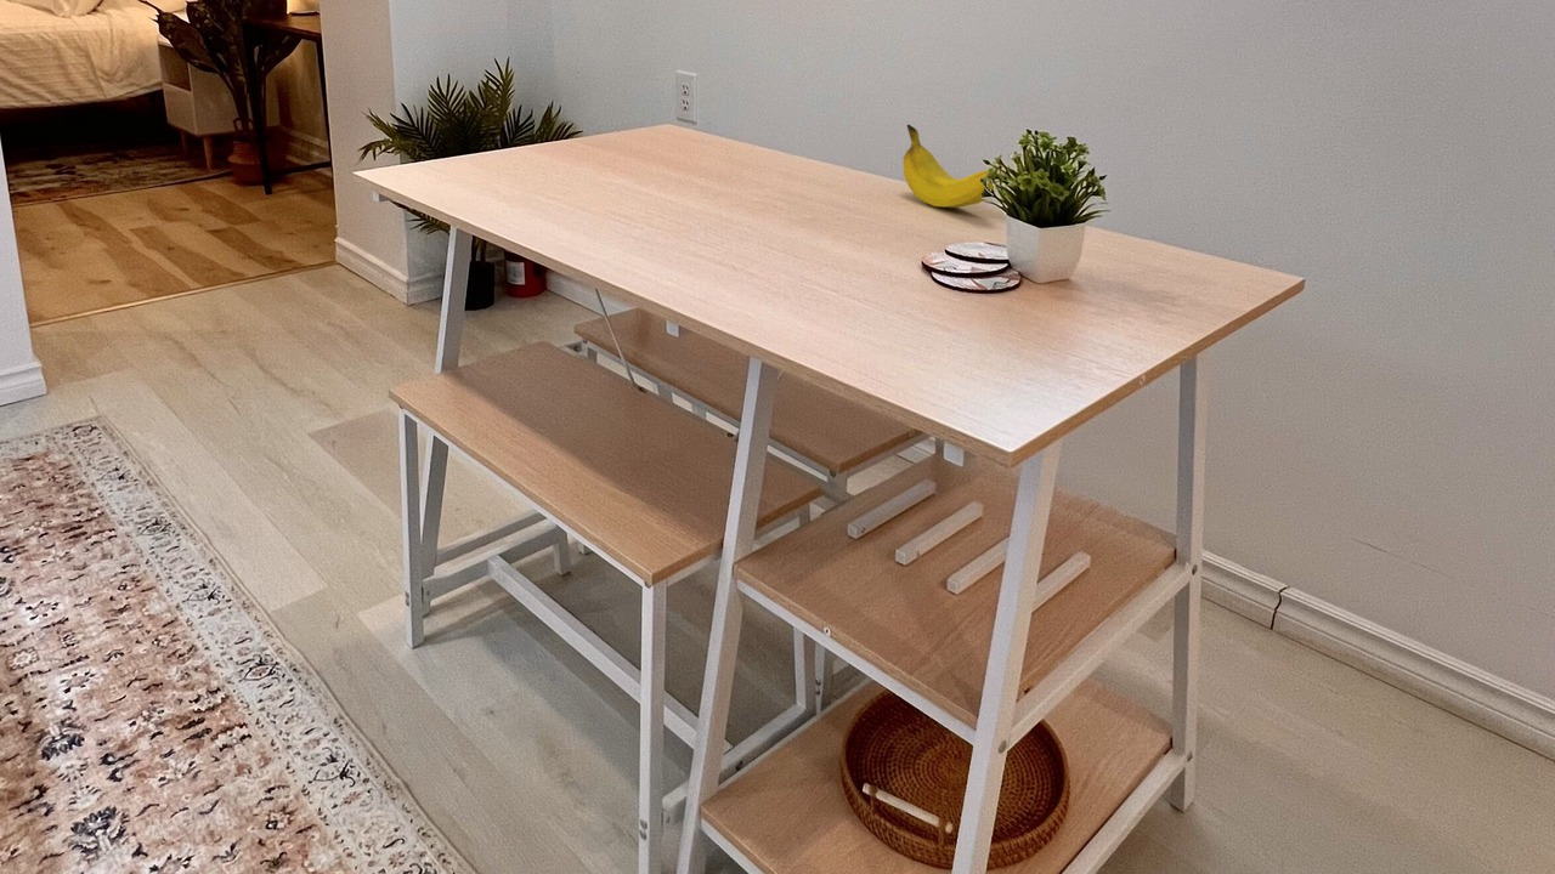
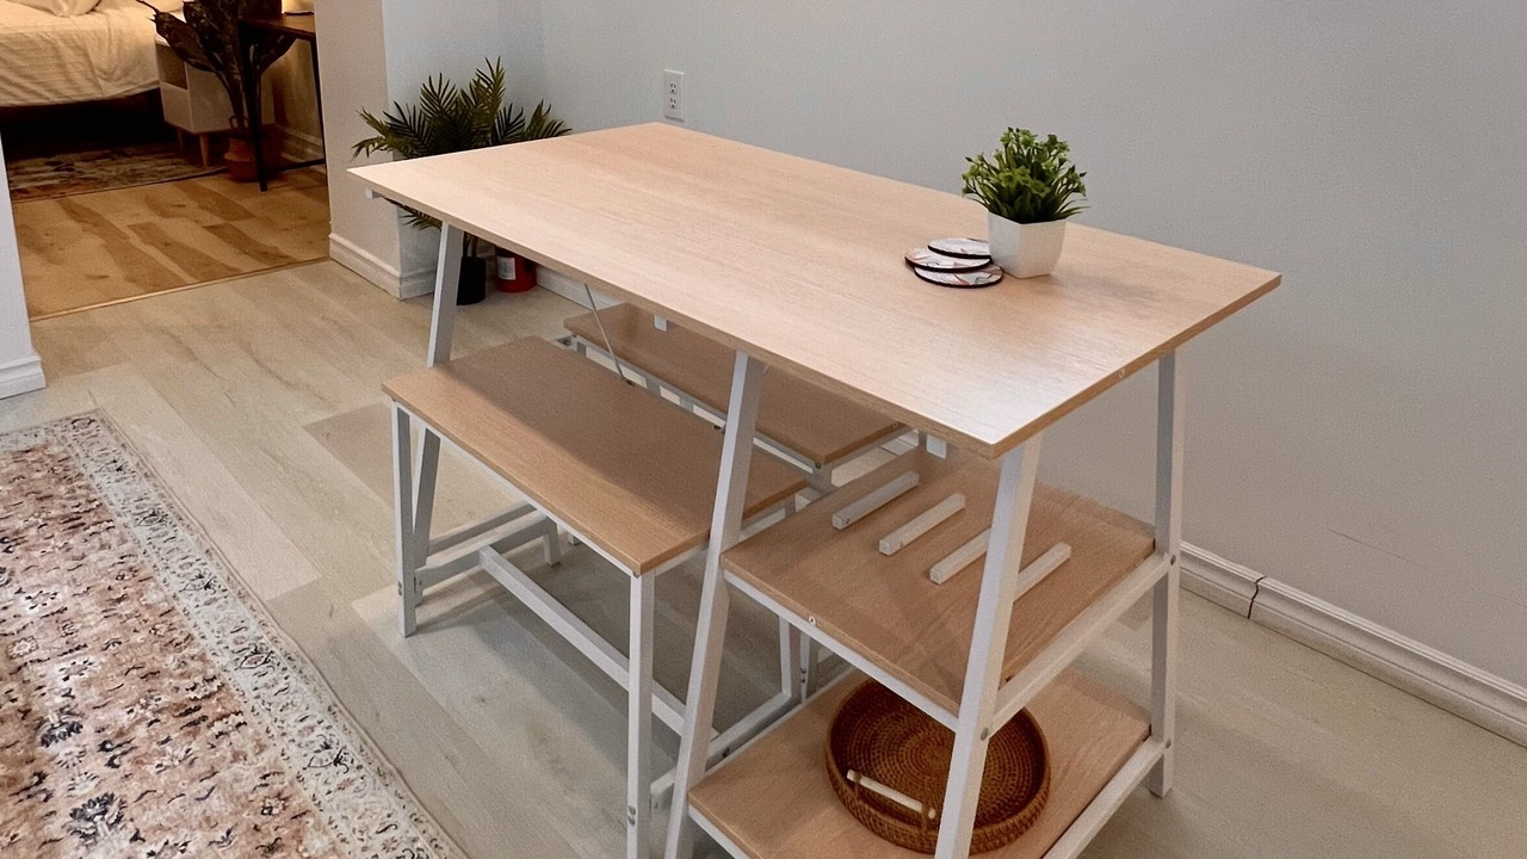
- fruit (946, 172)
